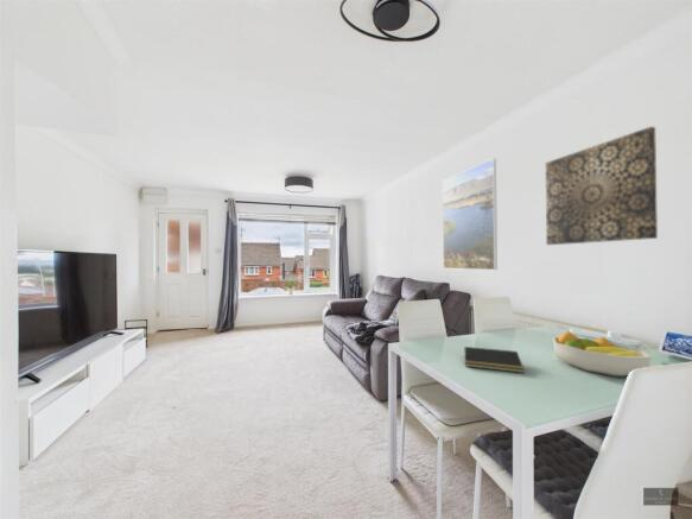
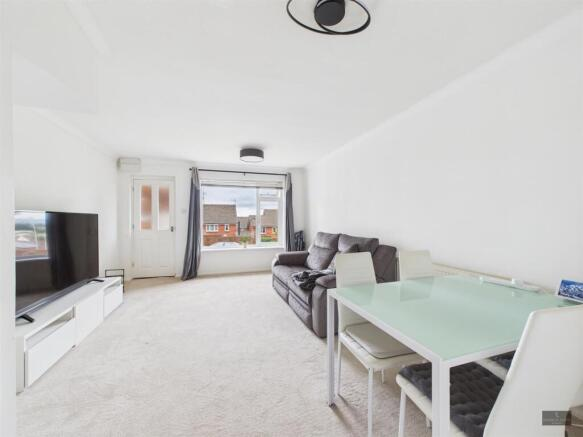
- wall art (592, 195)
- notepad (491, 357)
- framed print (466, 220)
- fruit bowl (596, 352)
